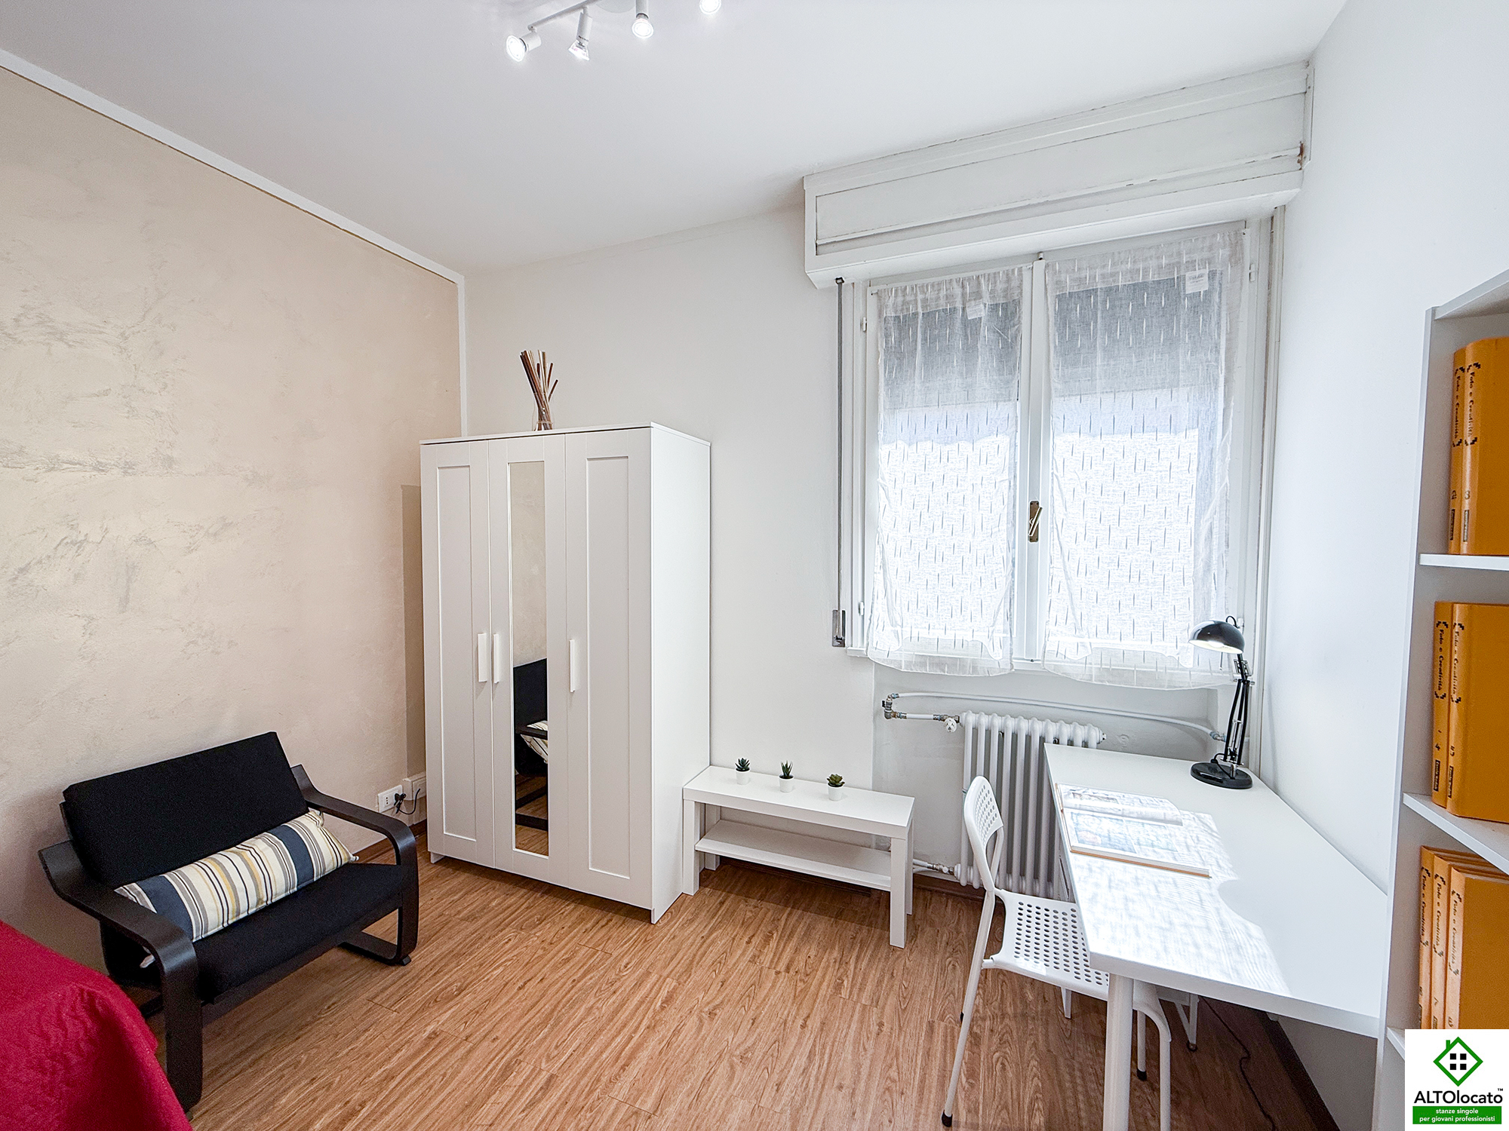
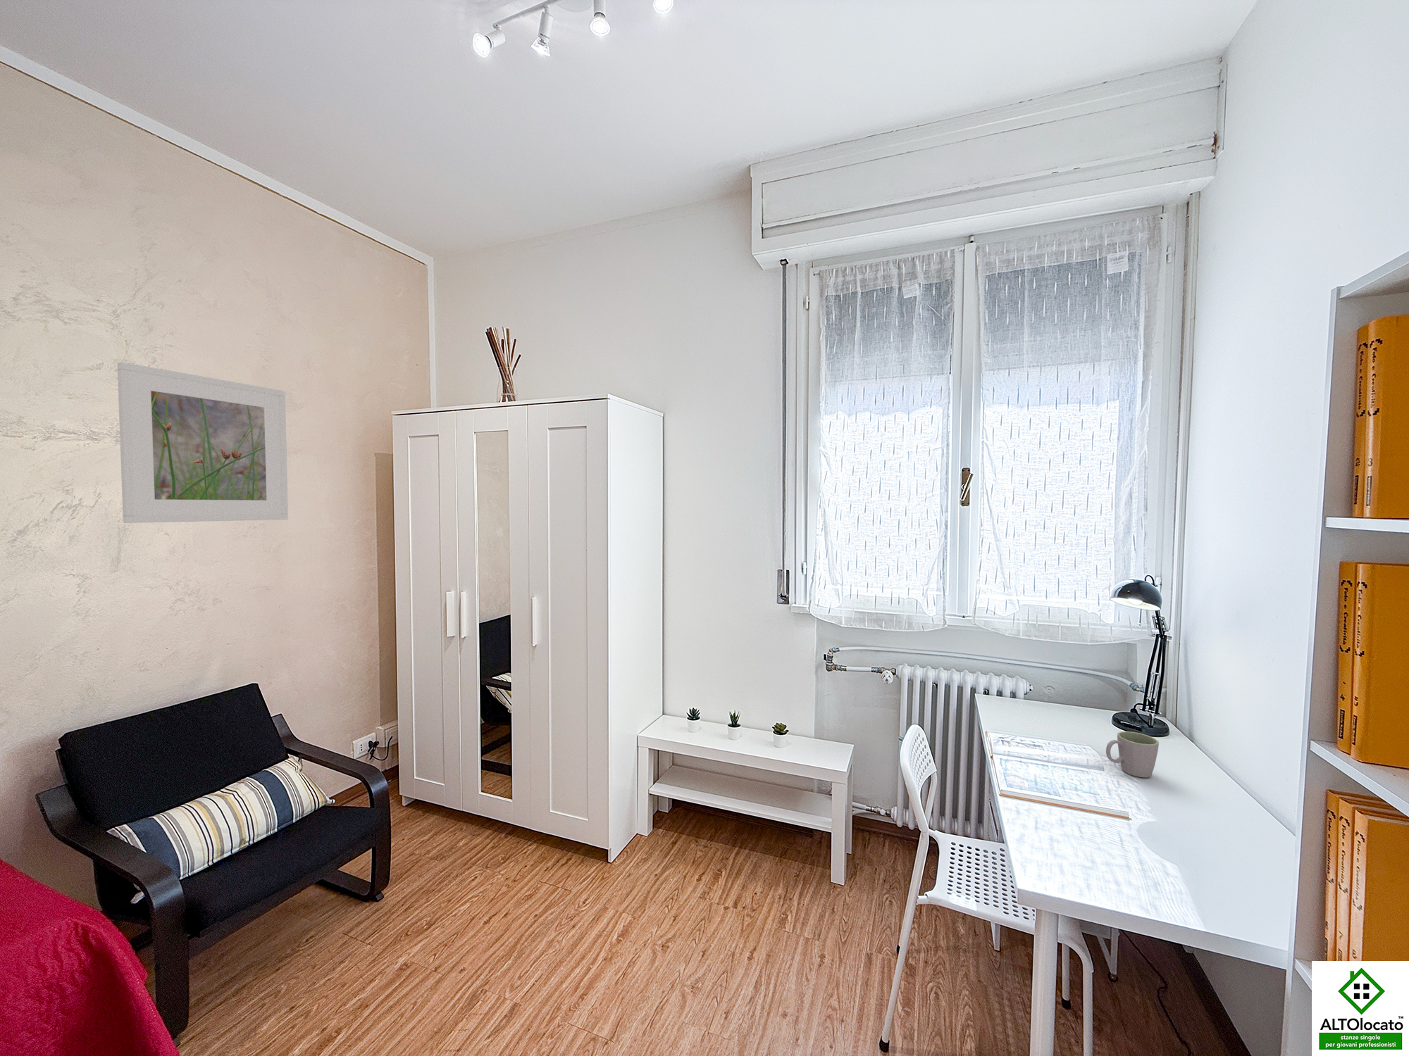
+ mug (1131, 754)
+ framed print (212, 450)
